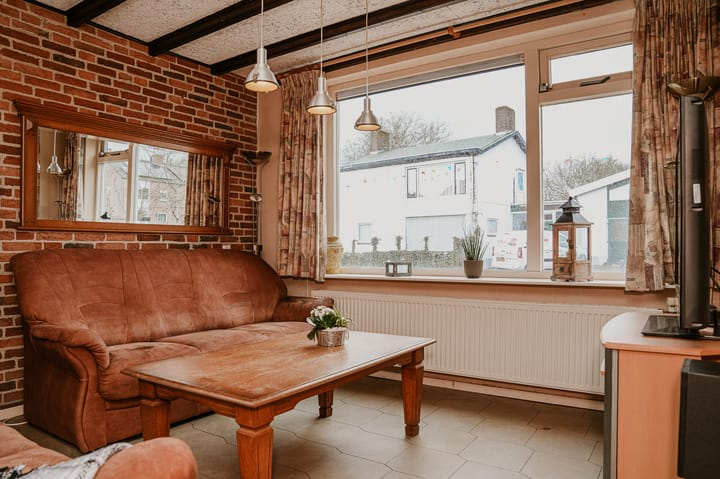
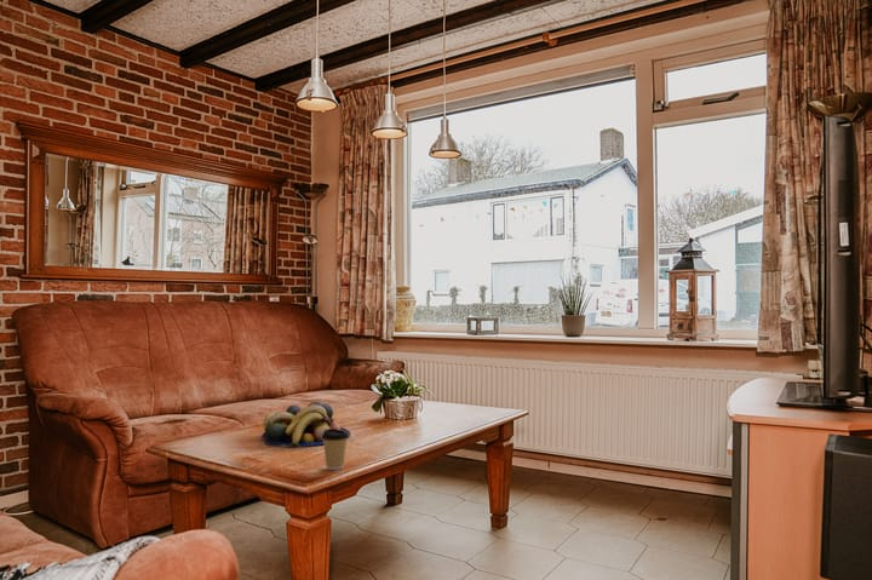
+ fruit bowl (306, 420)
+ coffee cup (334, 448)
